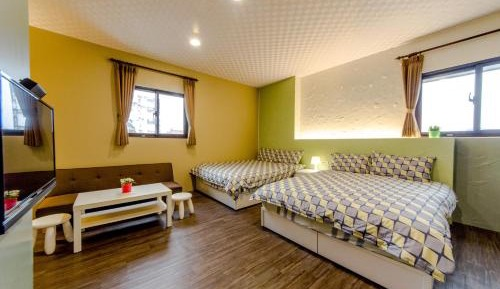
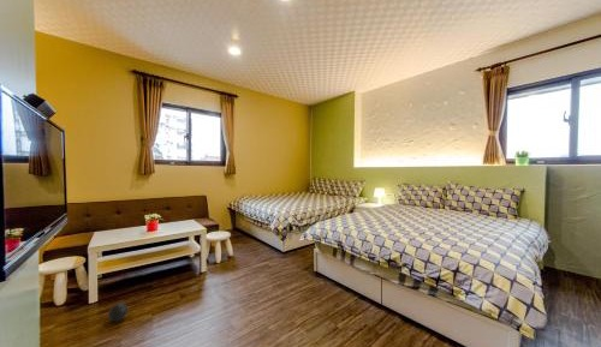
+ ball (118, 311)
